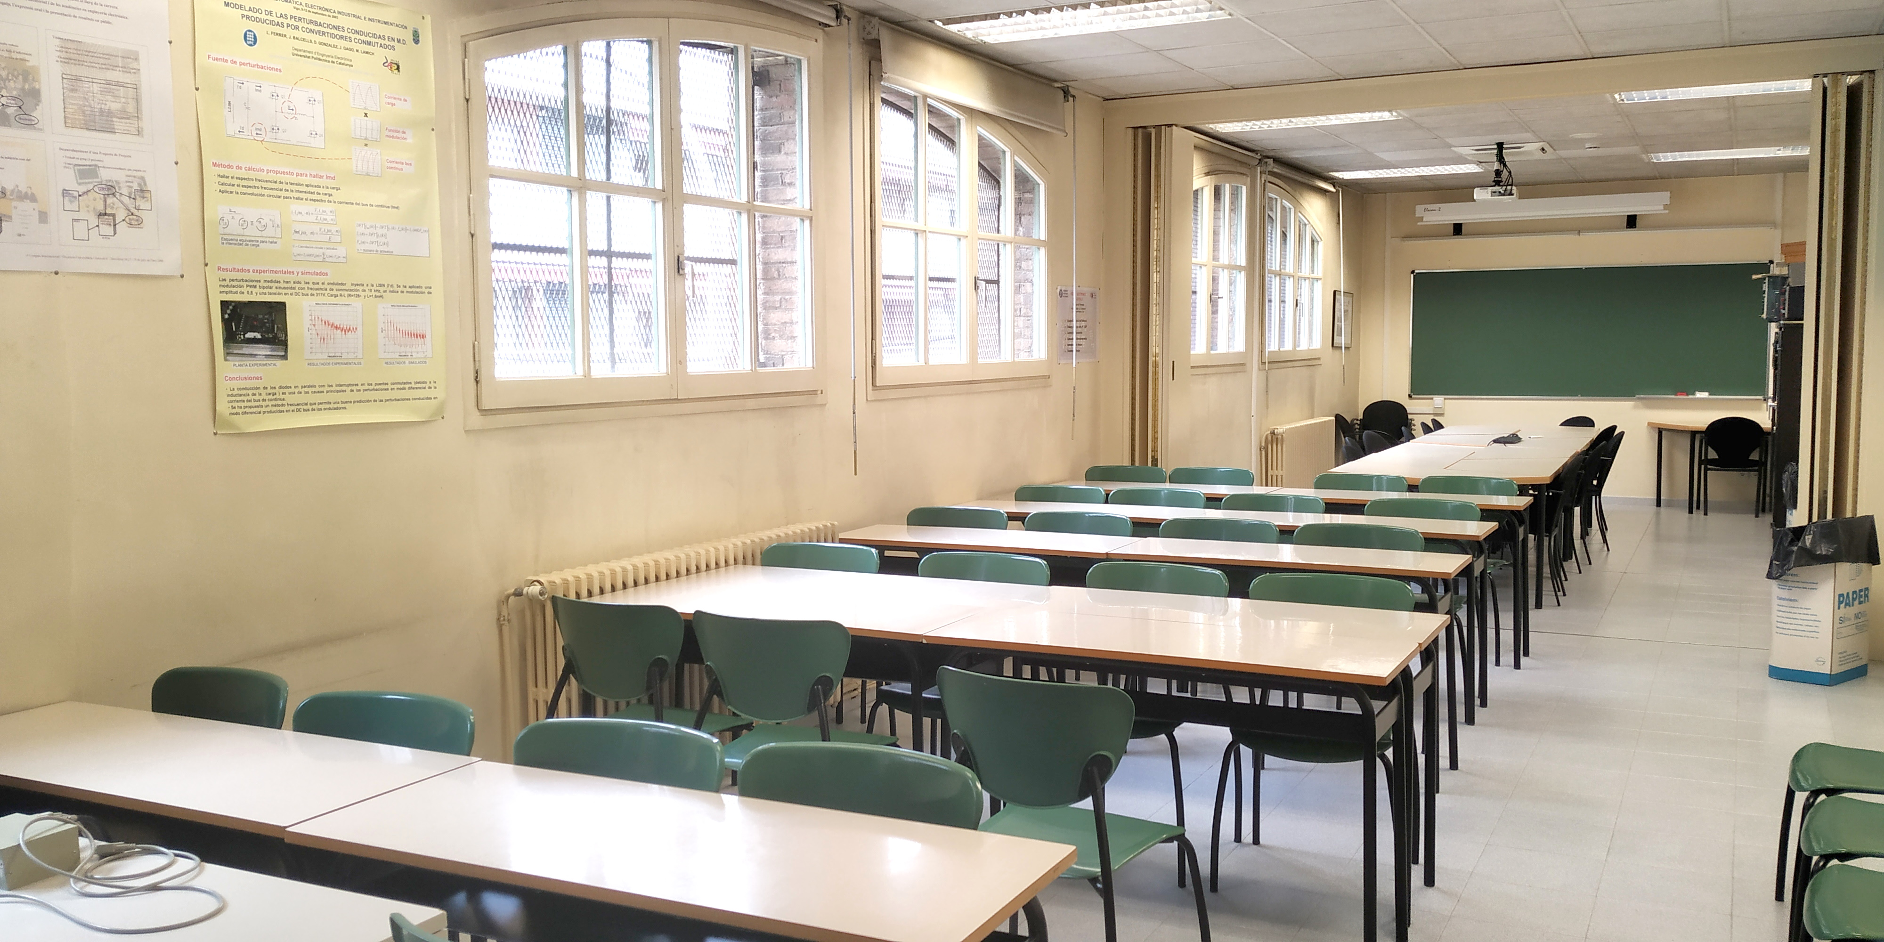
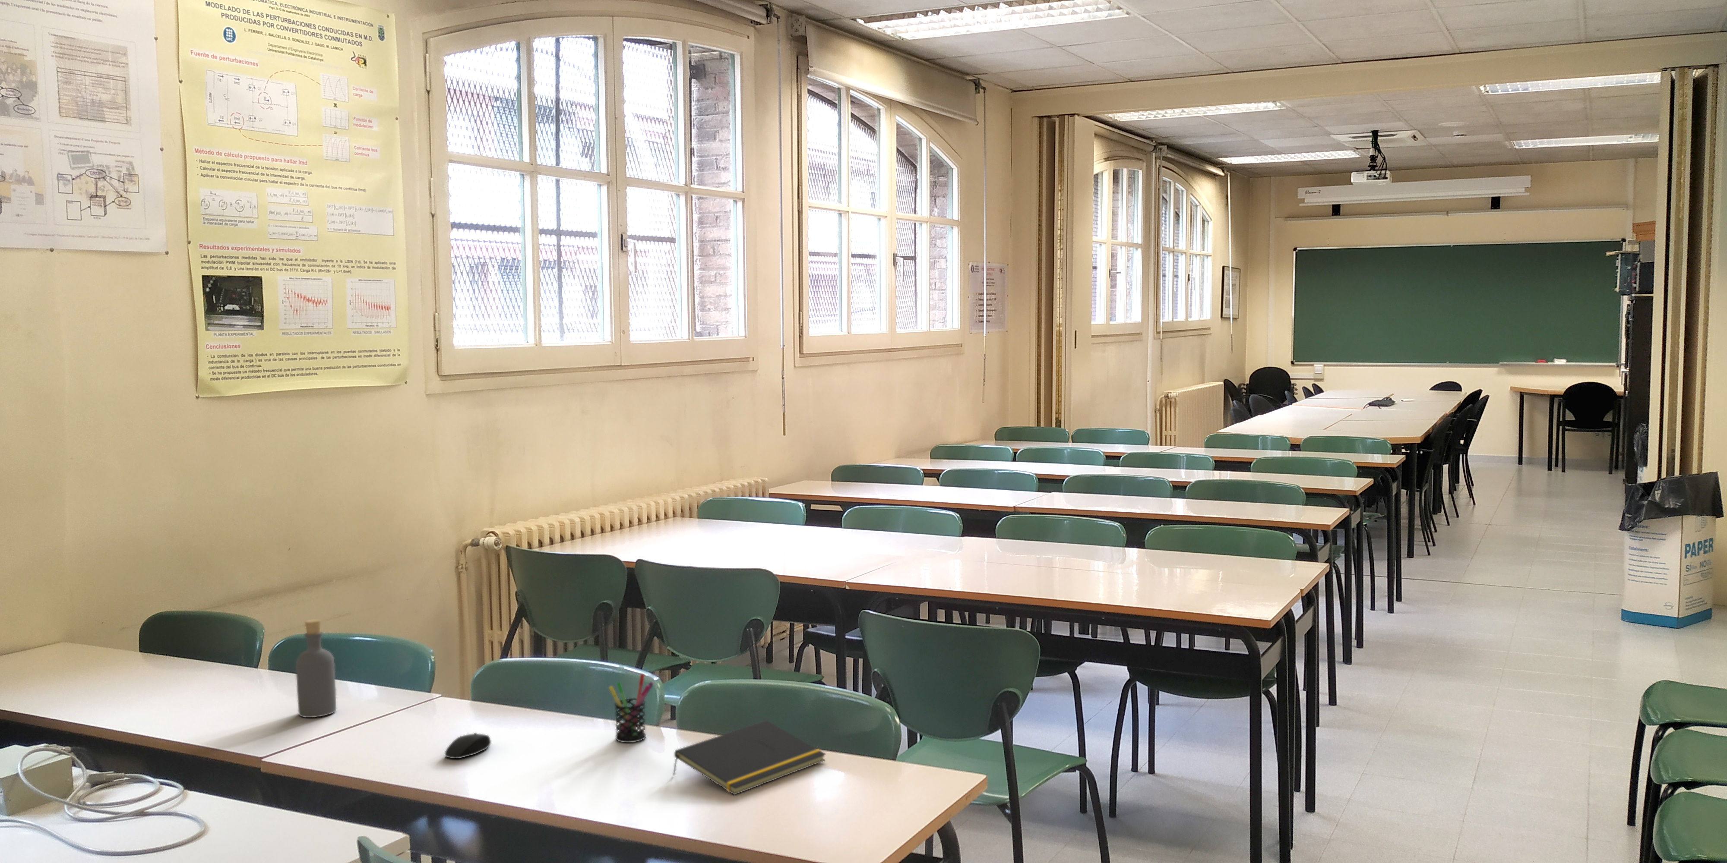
+ mouse (468, 743)
+ bottle (315, 666)
+ pen holder (630, 707)
+ notepad (751, 755)
